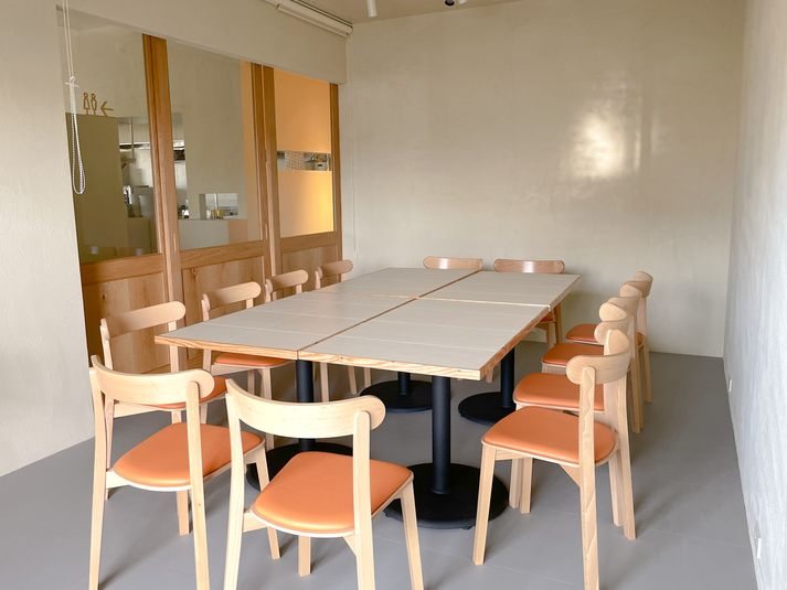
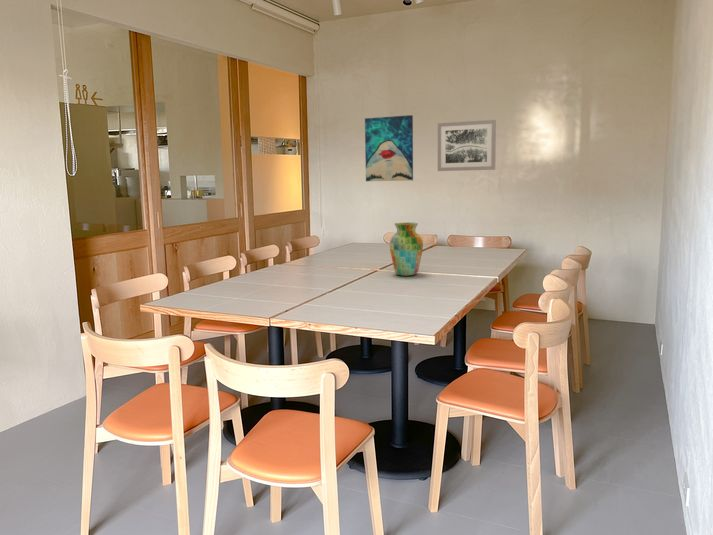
+ wall art (466, 146)
+ wall art (388, 149)
+ vase (406, 249)
